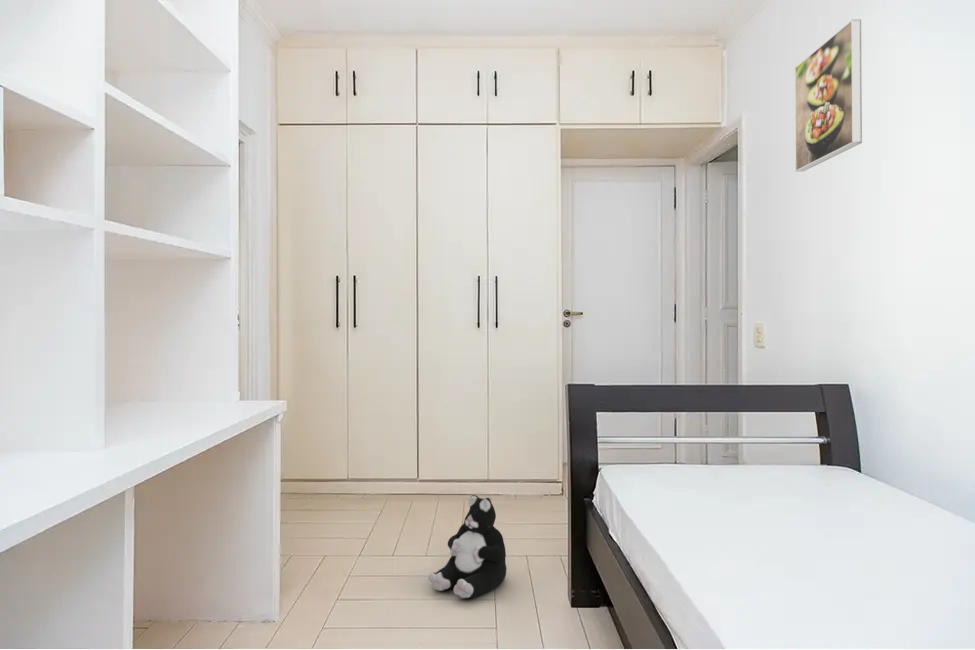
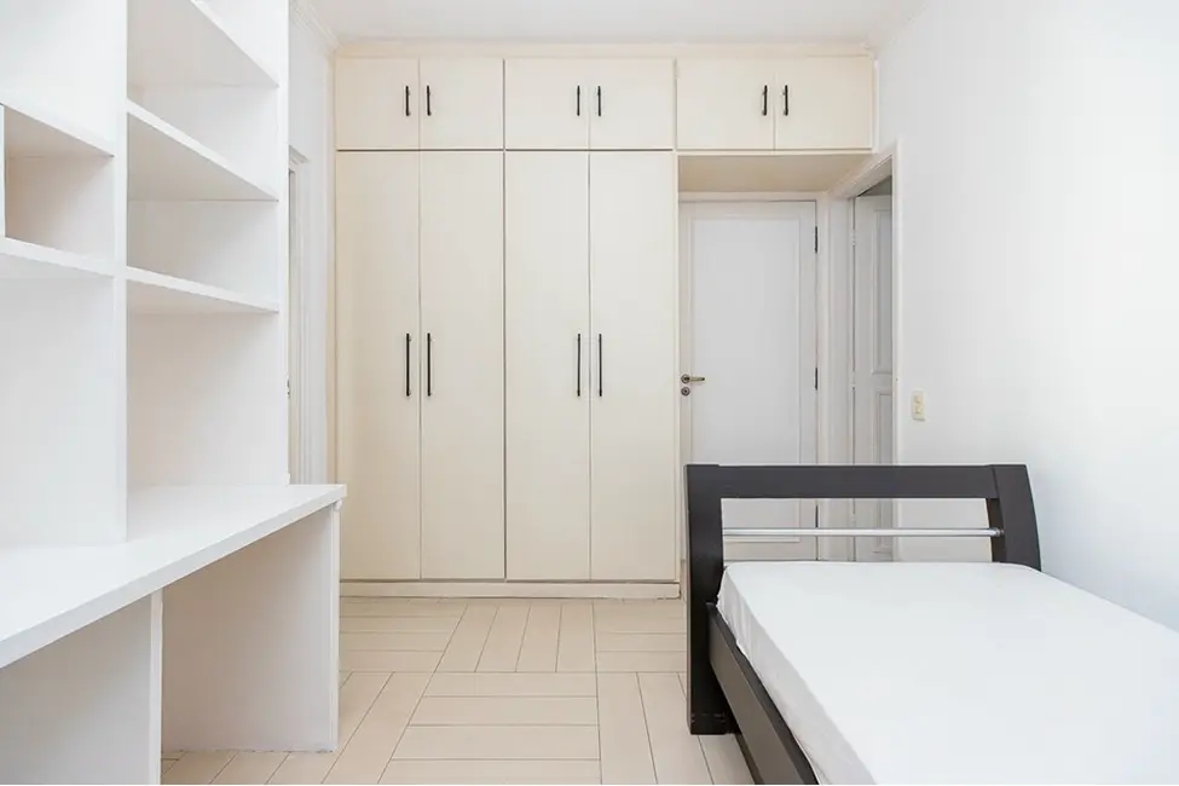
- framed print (825, 101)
- plush toy (472, 542)
